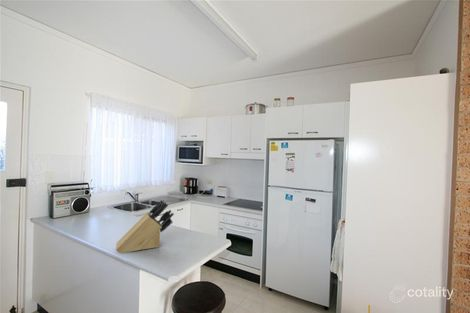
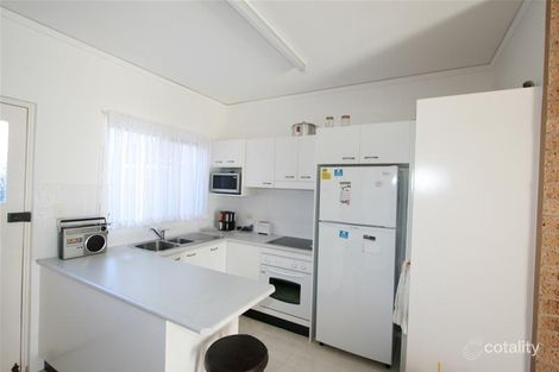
- knife block (146, 223)
